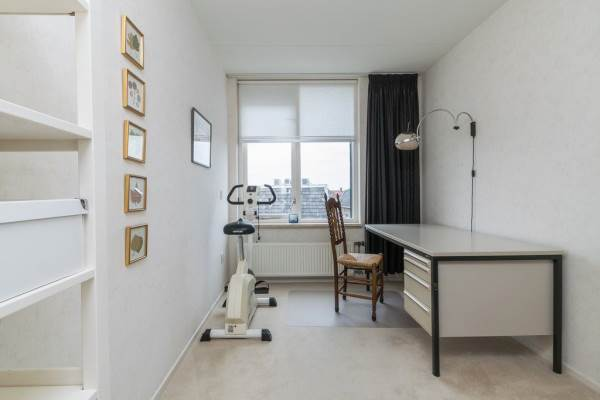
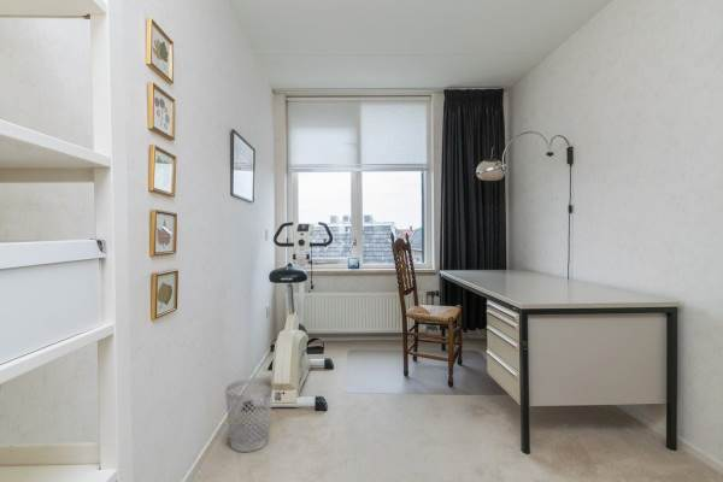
+ wastebasket (249, 415)
